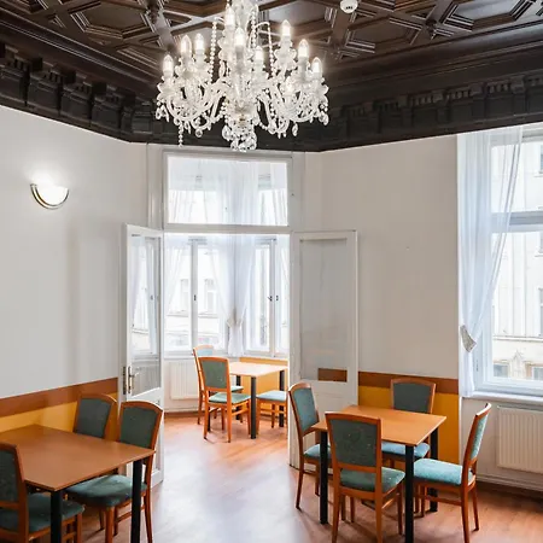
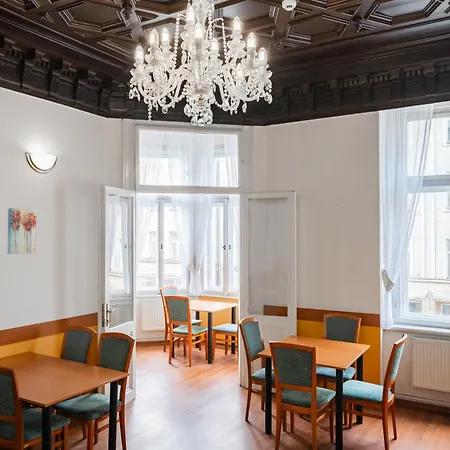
+ wall art (22, 231)
